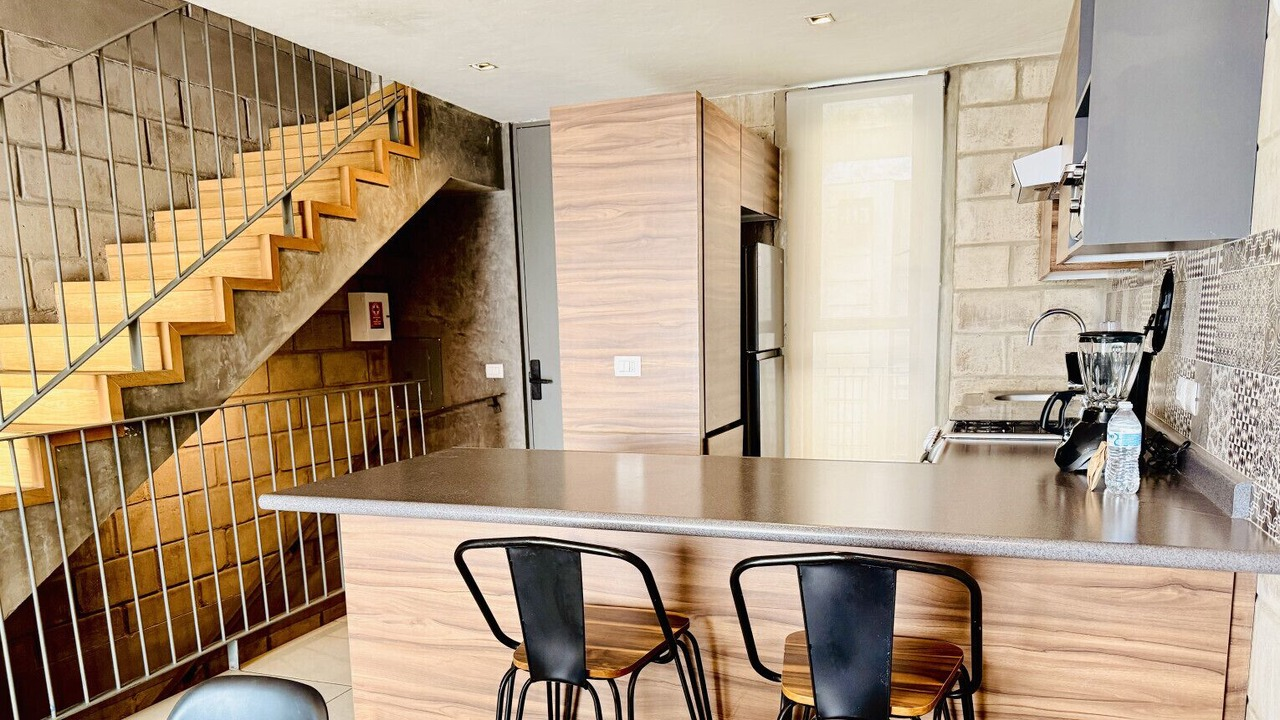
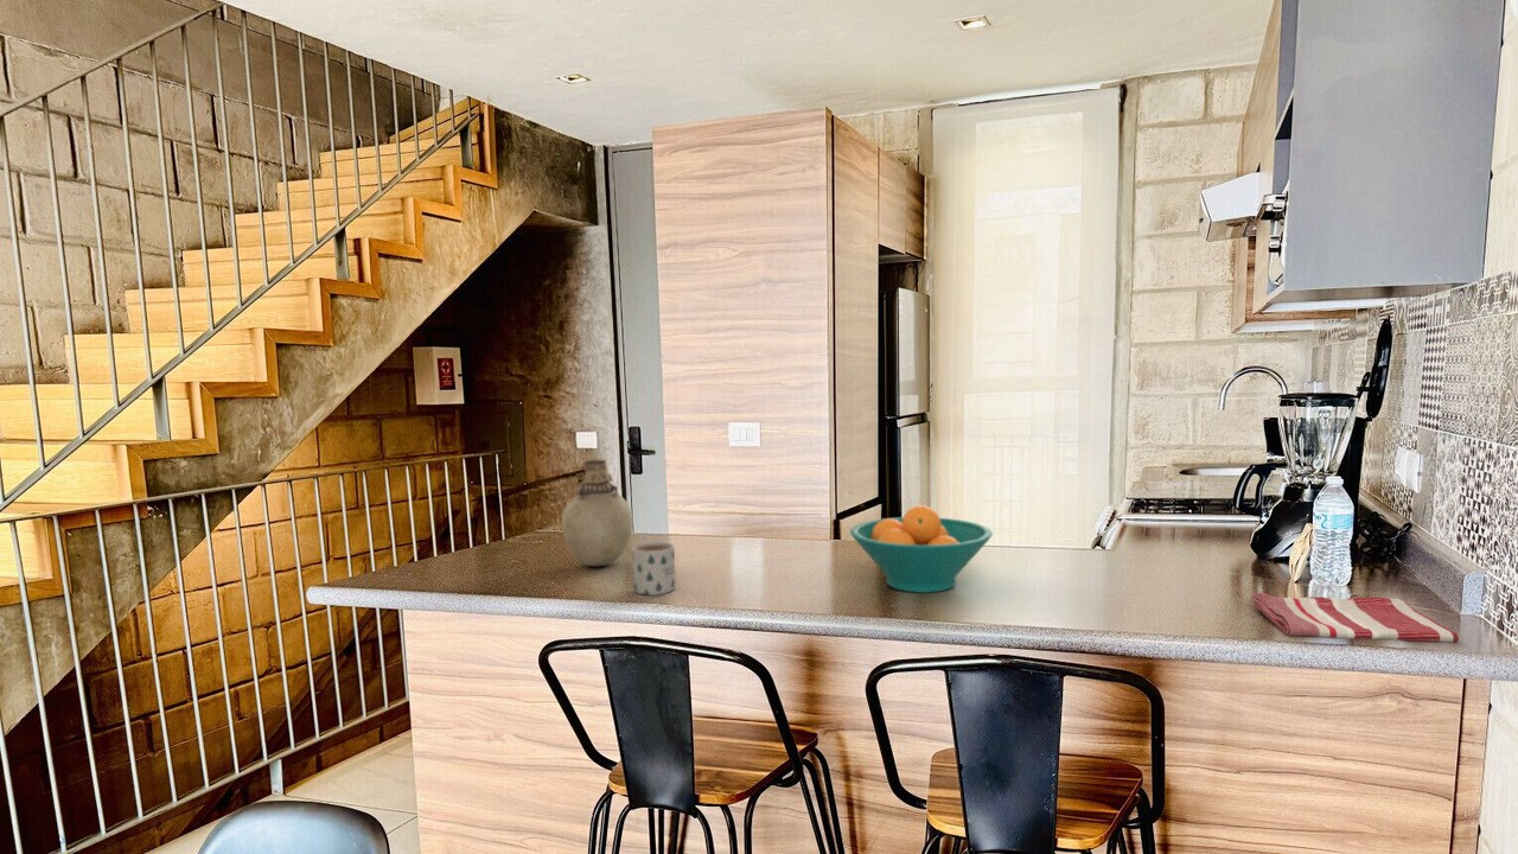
+ mug (657, 566)
+ vase (597, 512)
+ fruit bowl (920, 544)
+ dish towel (1347, 616)
